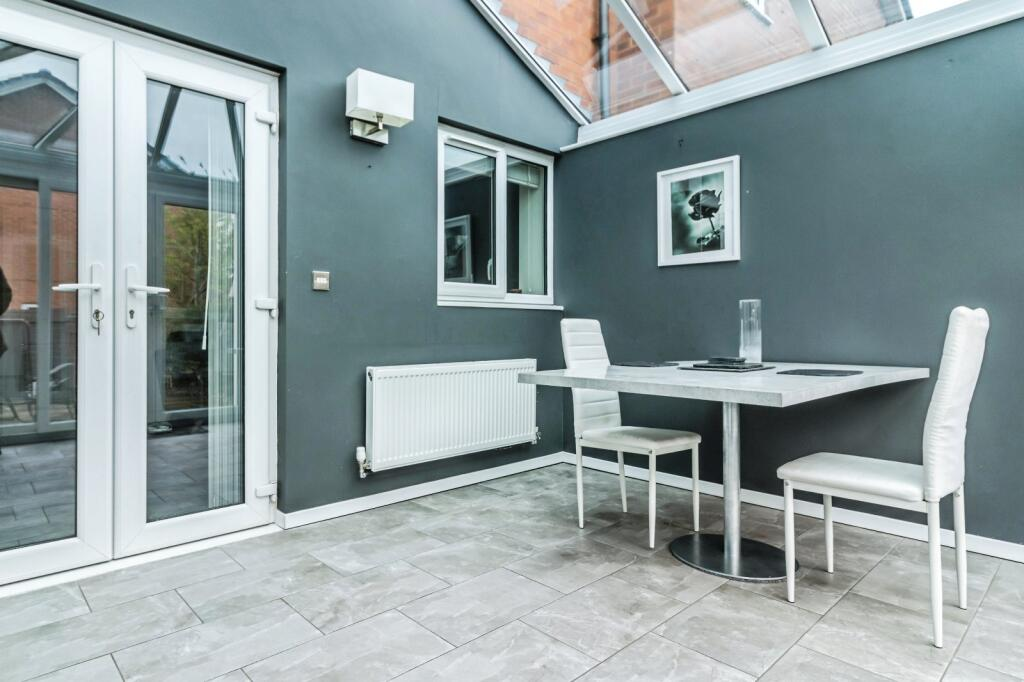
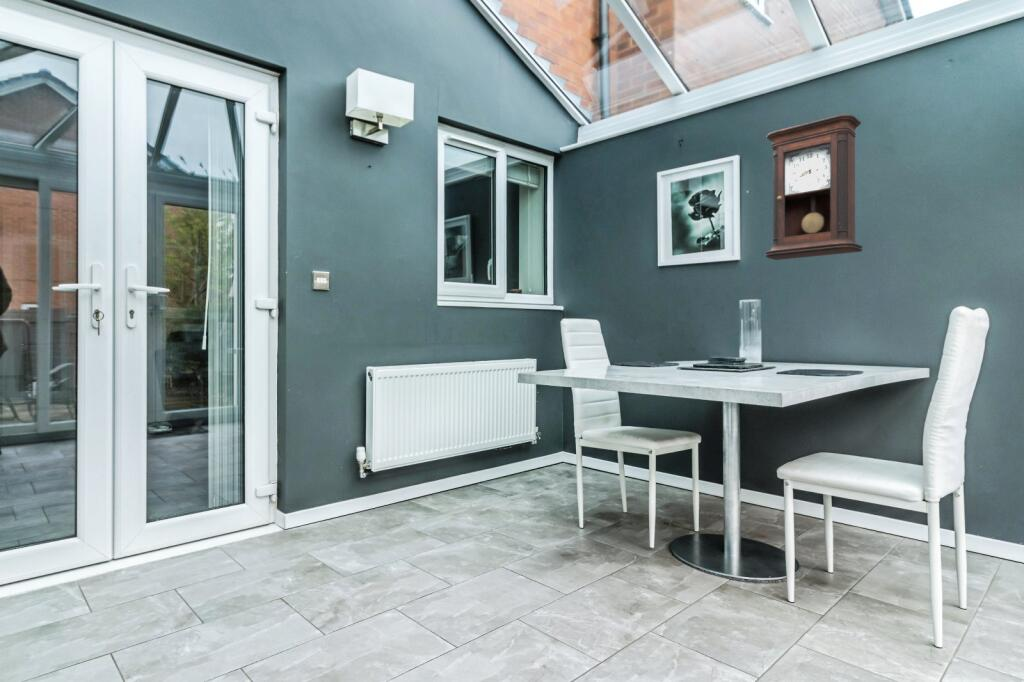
+ pendulum clock (810, 191)
